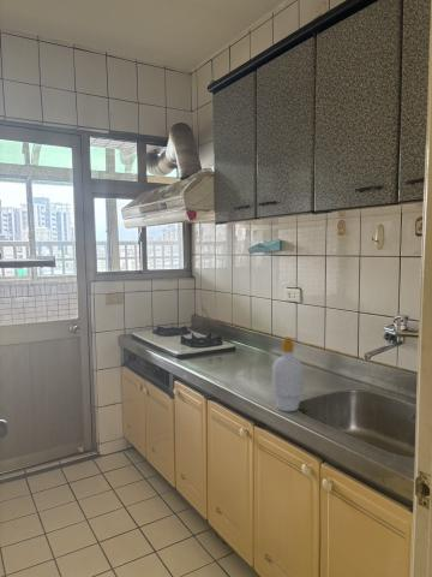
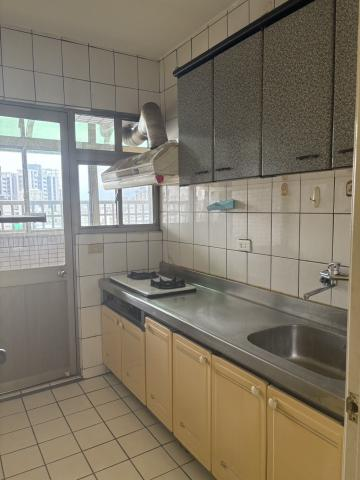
- soap bottle (287, 373)
